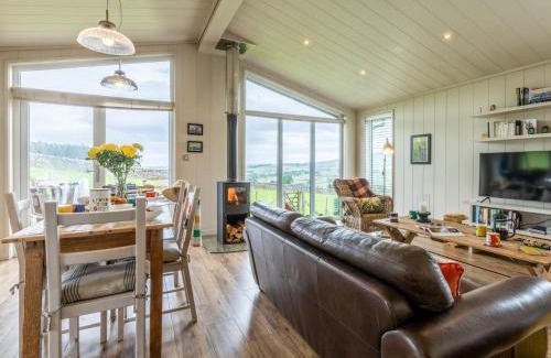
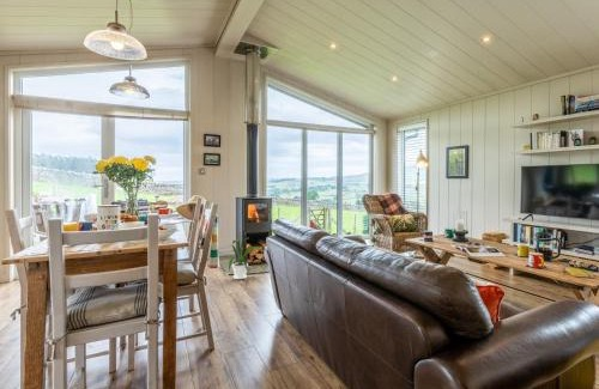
+ house plant (241, 257)
